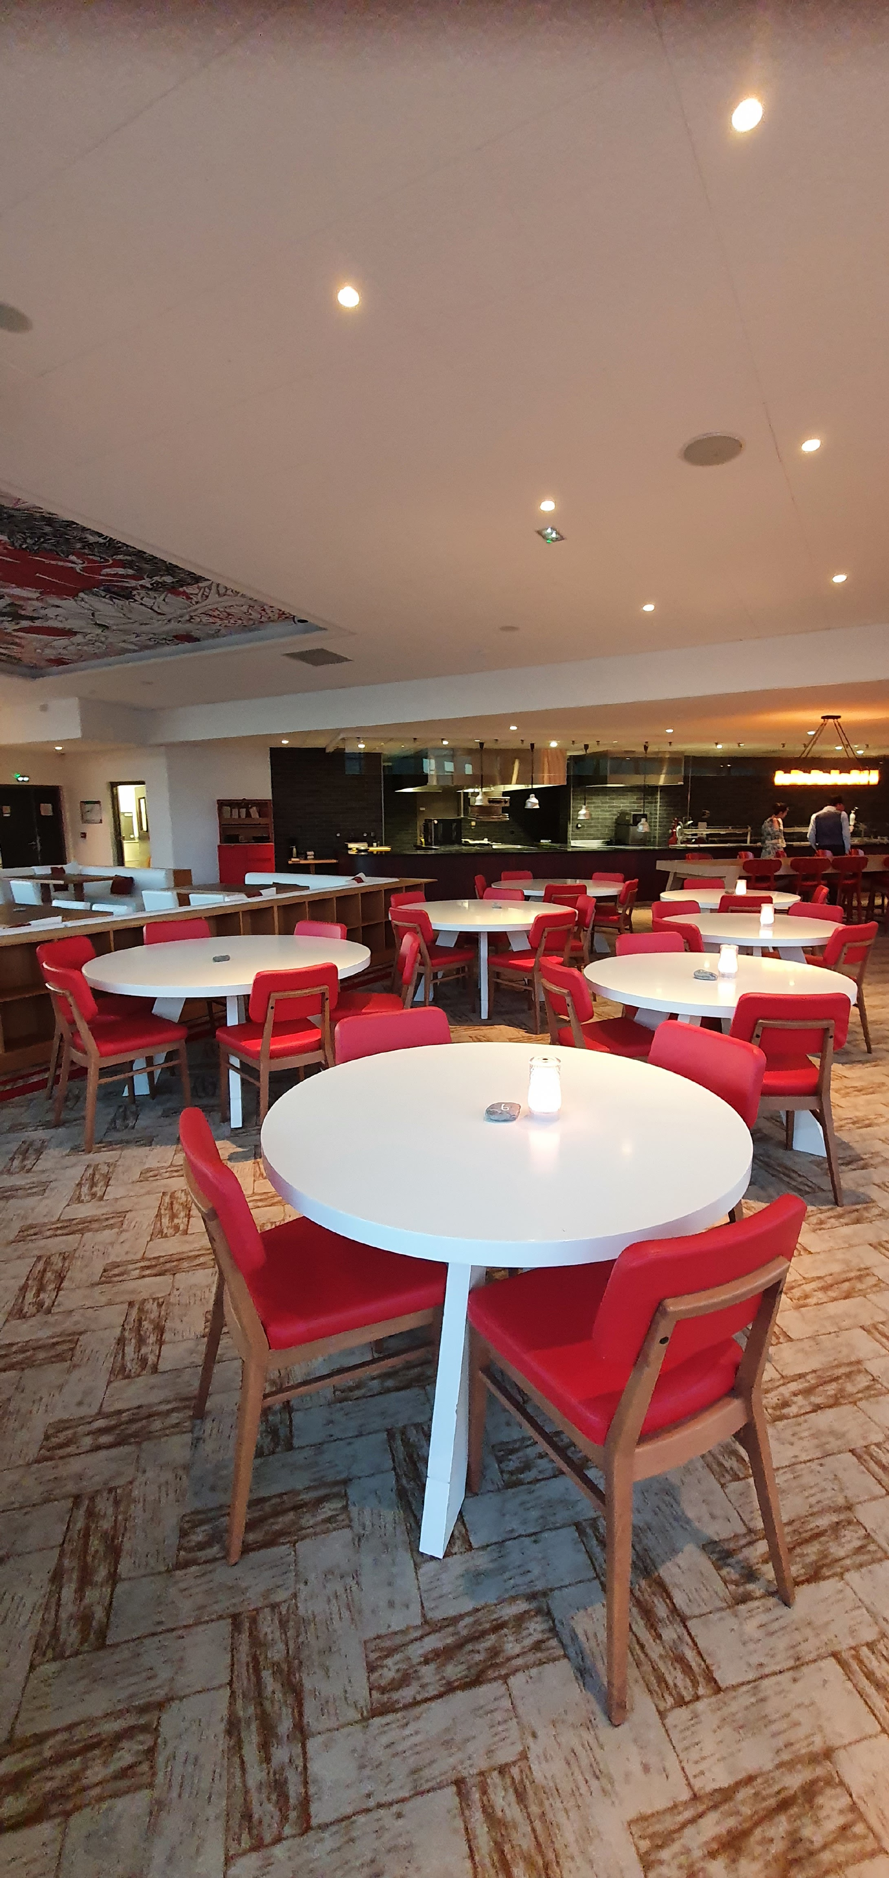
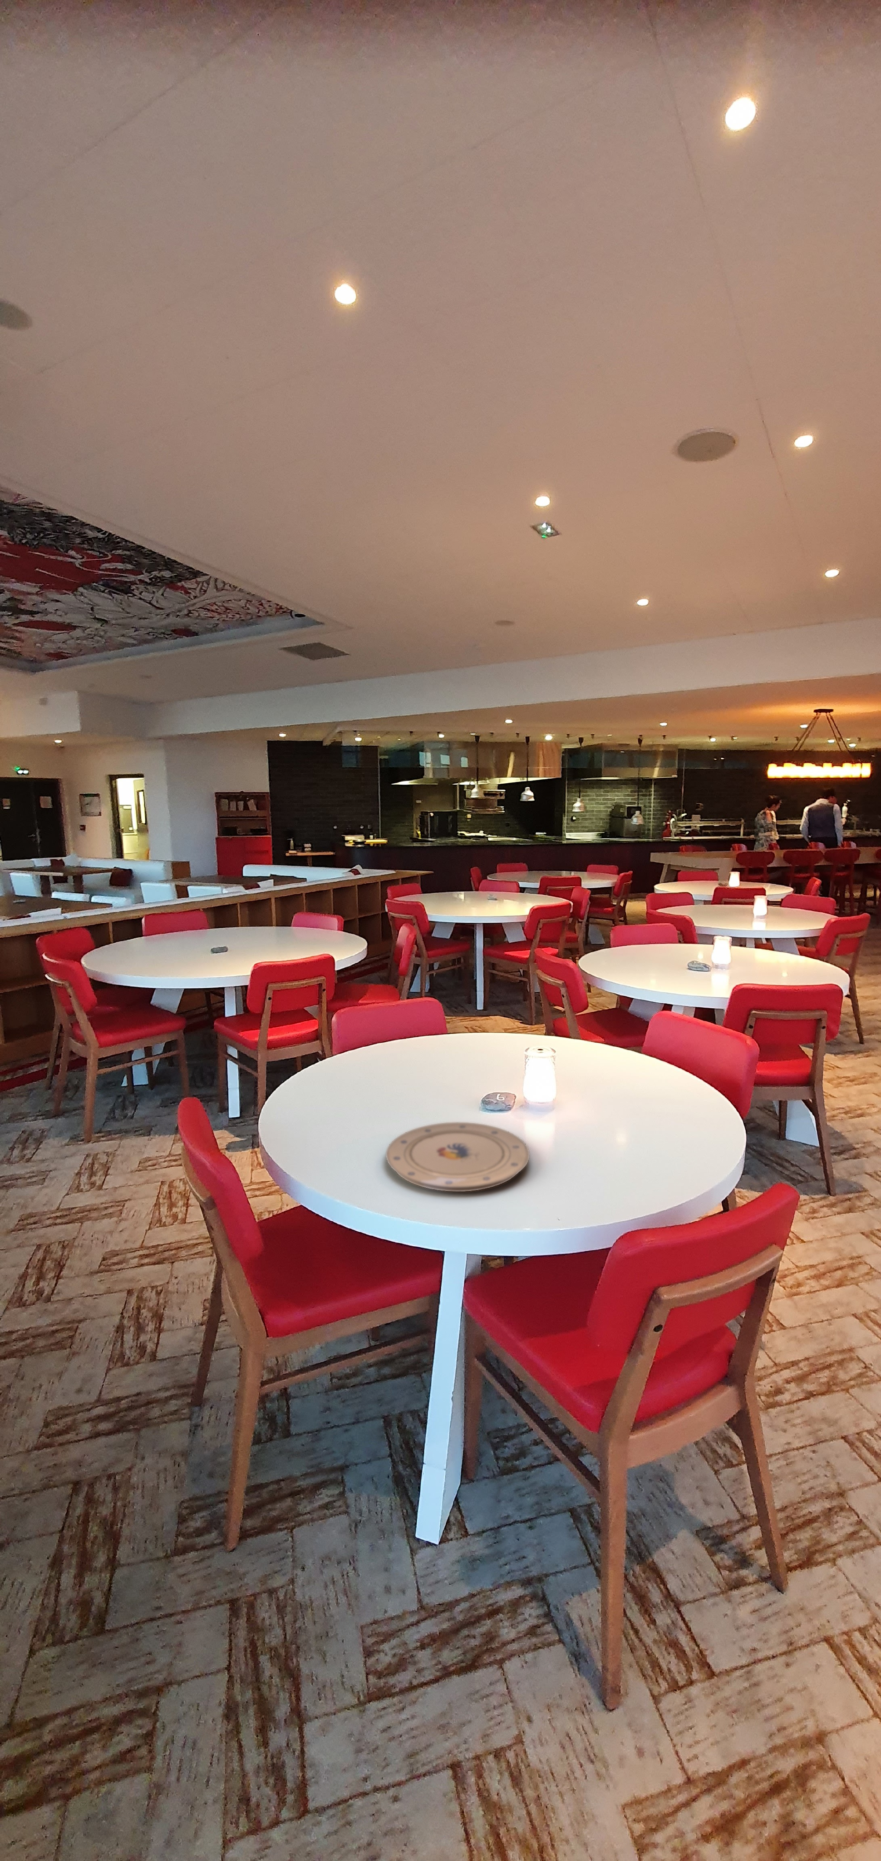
+ plate (458, 1155)
